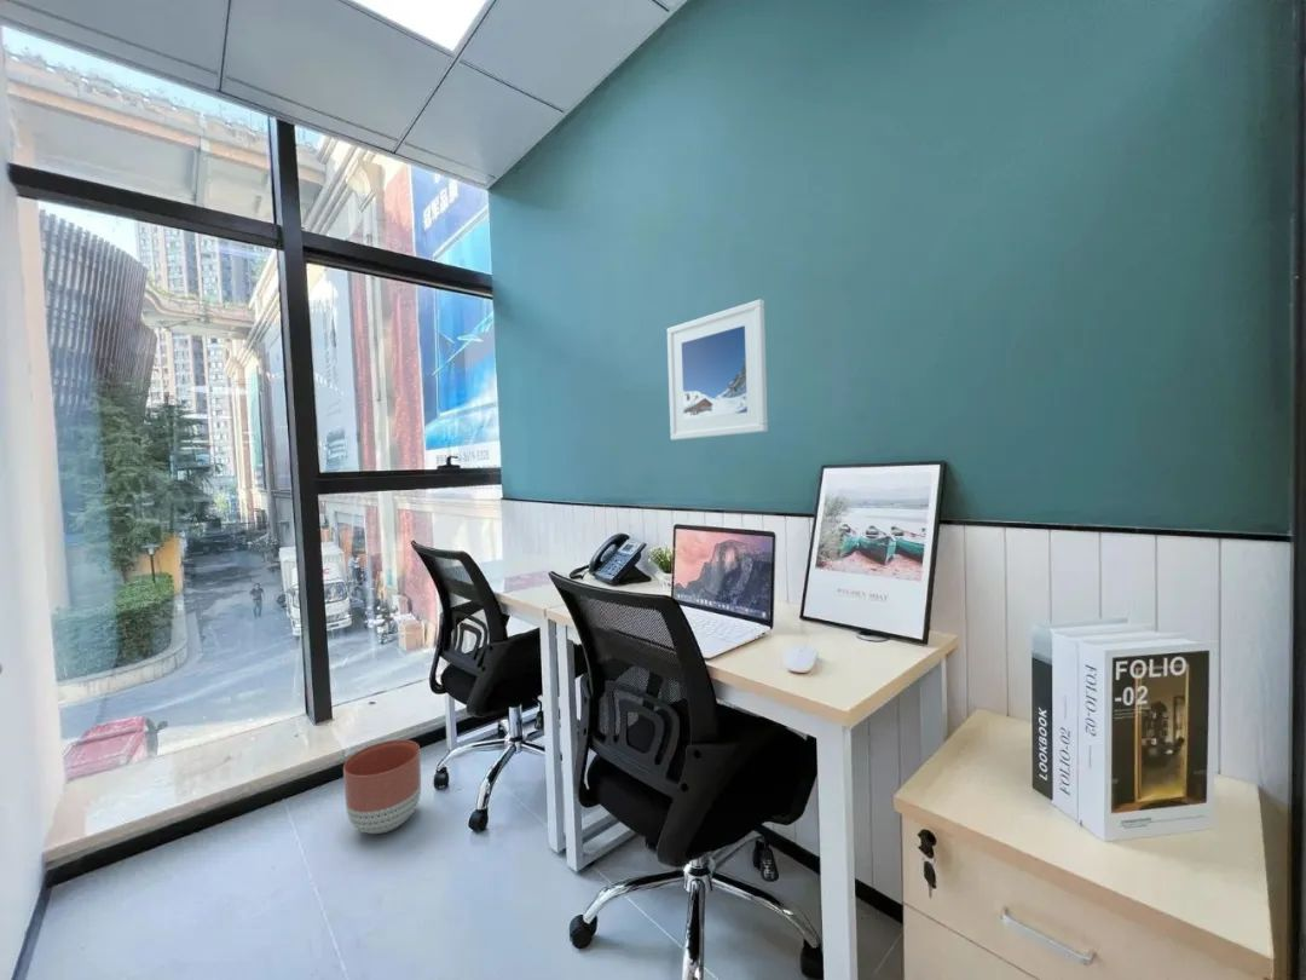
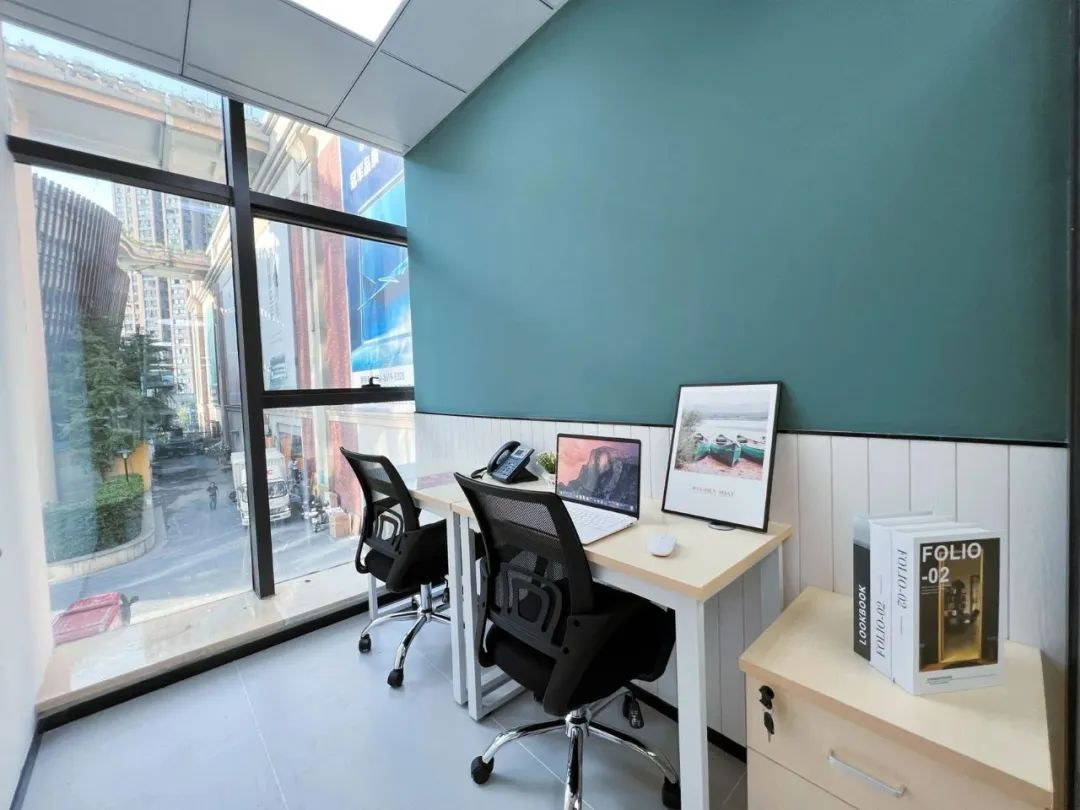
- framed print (713, 375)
- planter (383, 790)
